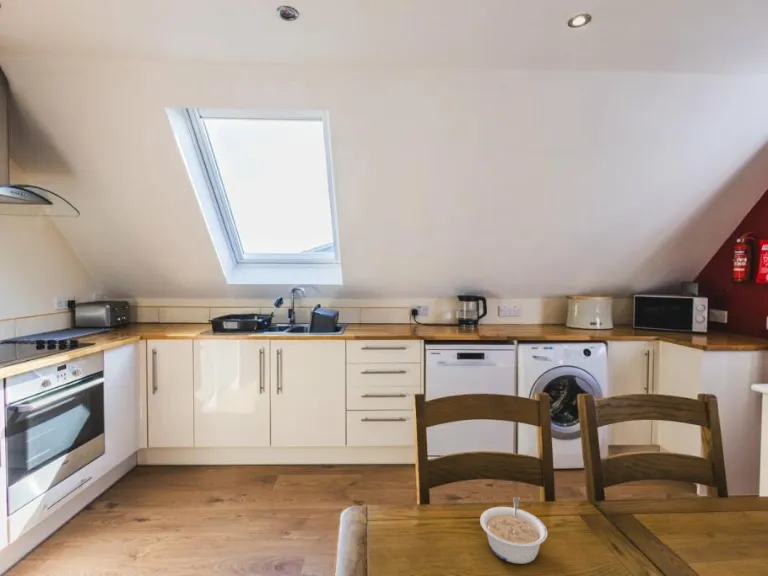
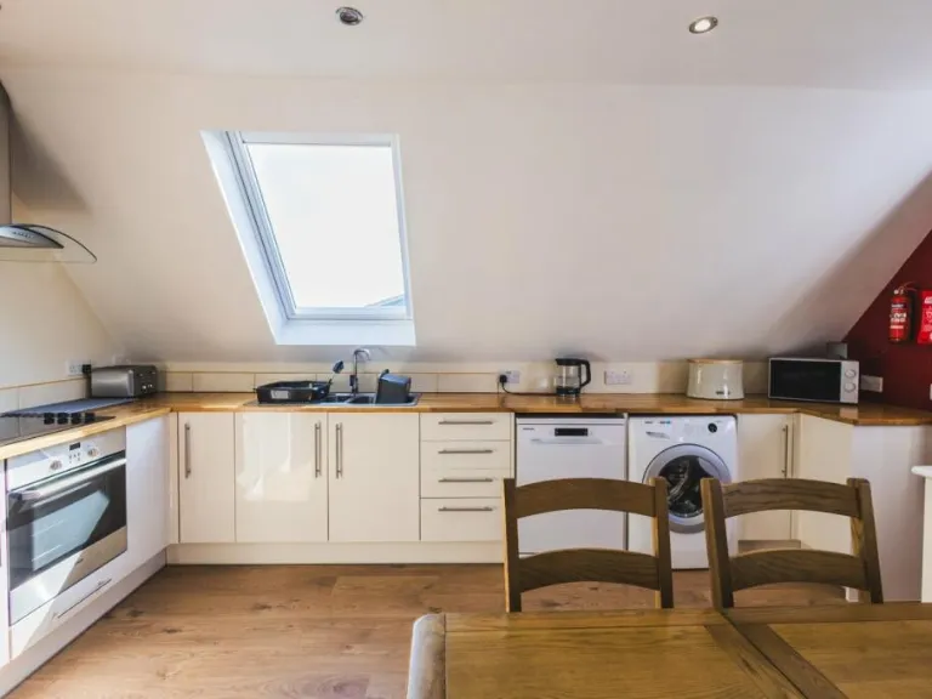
- legume (511, 532)
